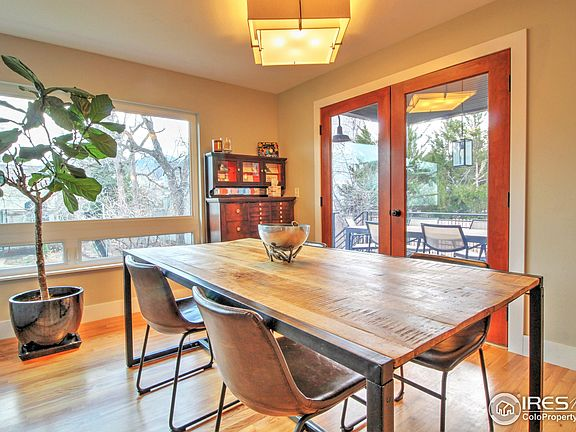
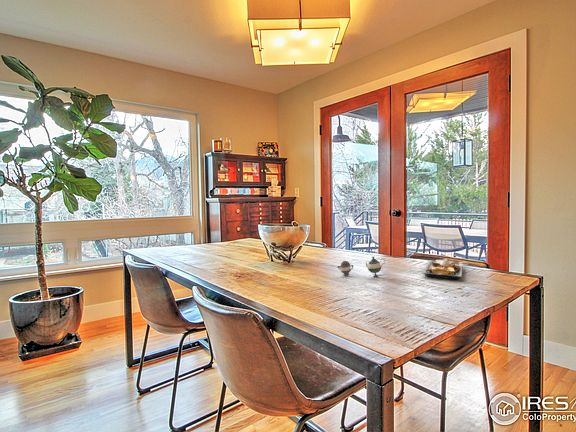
+ teapot (366, 265)
+ plate (447, 265)
